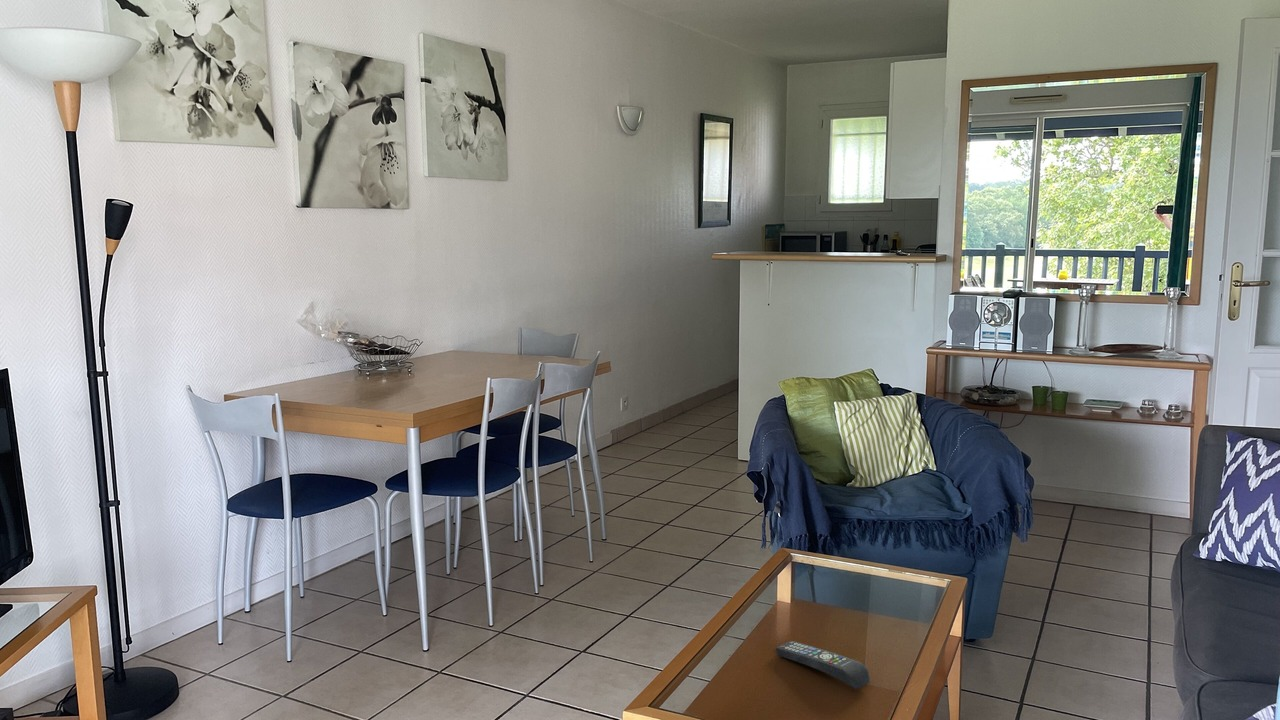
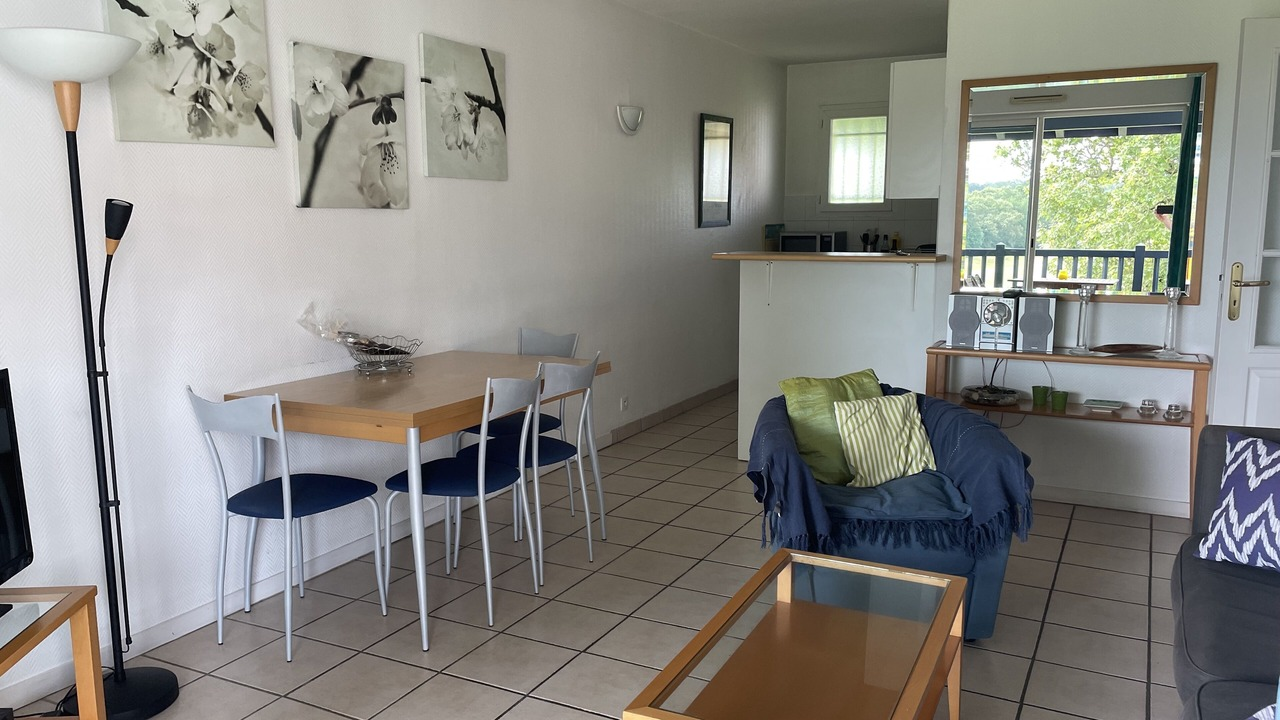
- remote control (821, 661)
